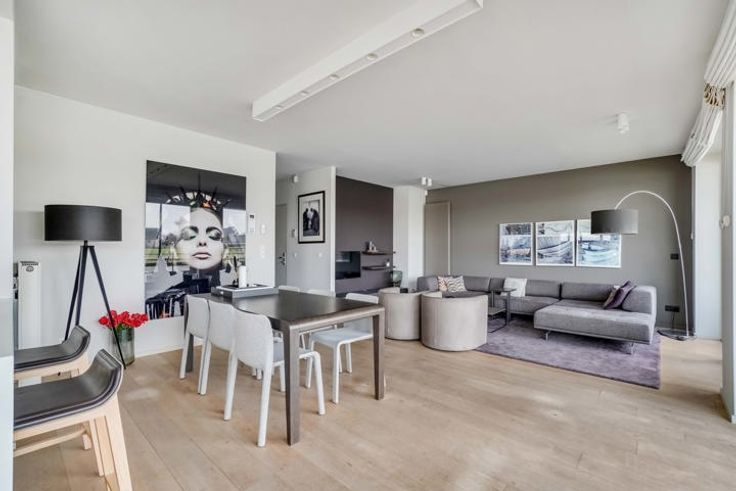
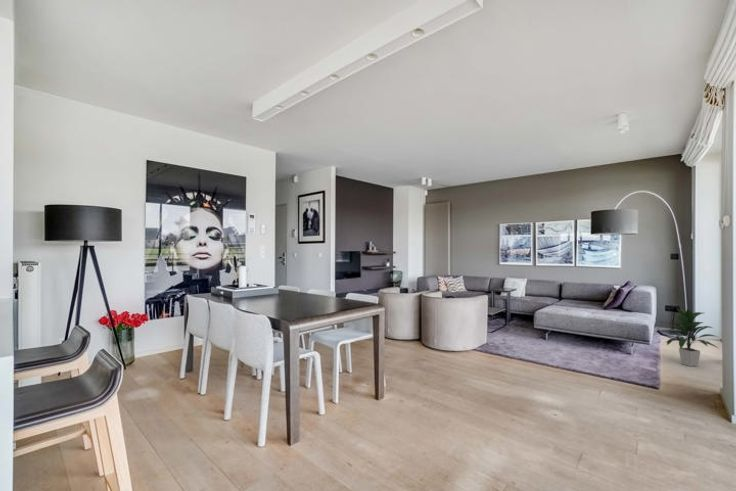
+ indoor plant (687, 335)
